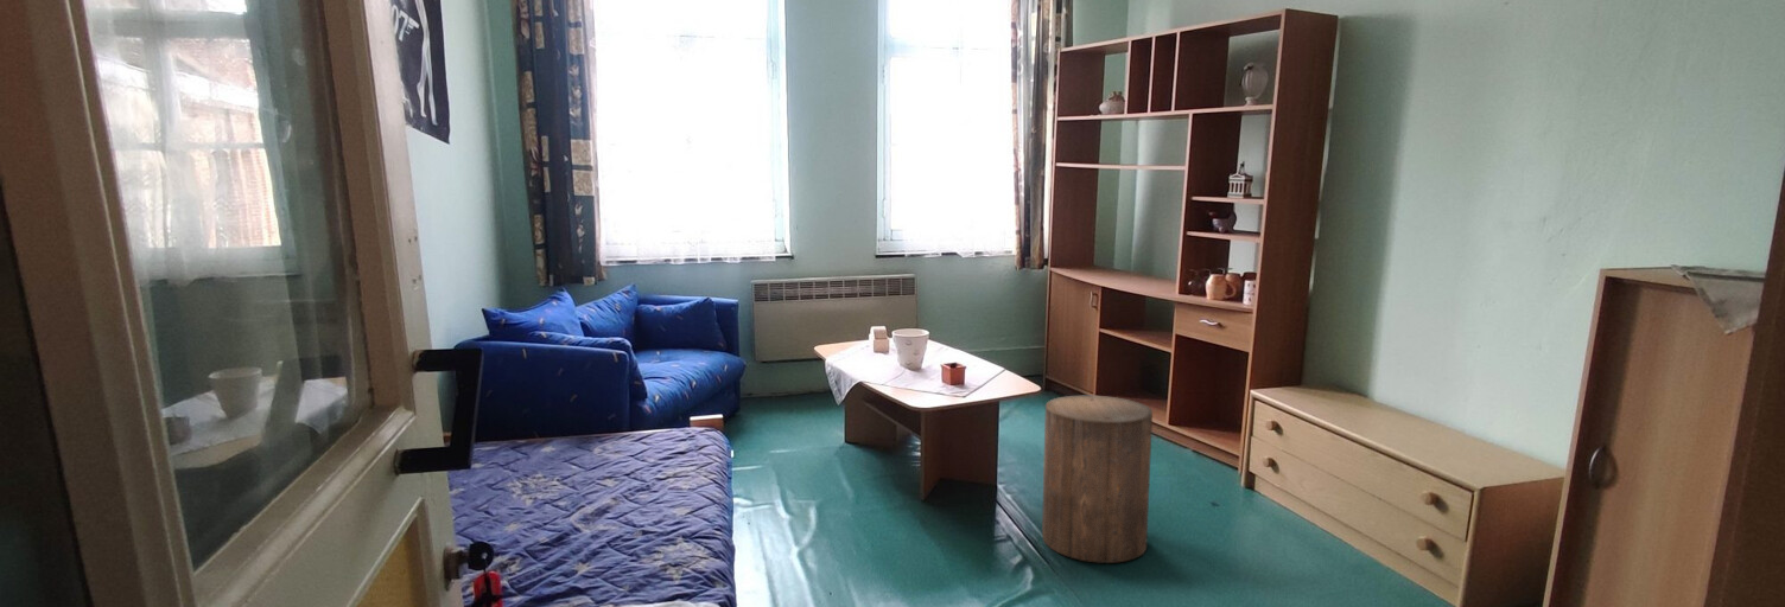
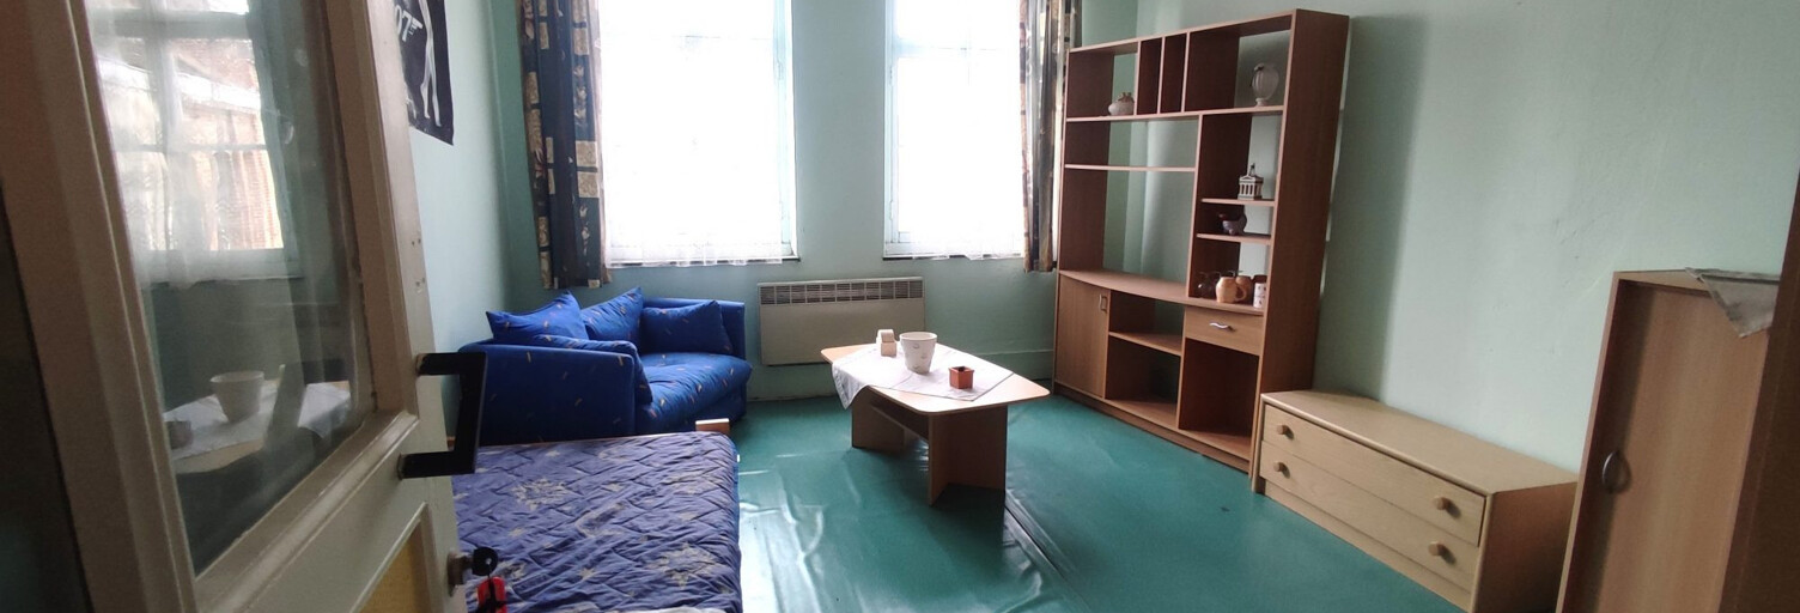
- stool (1095, 474)
